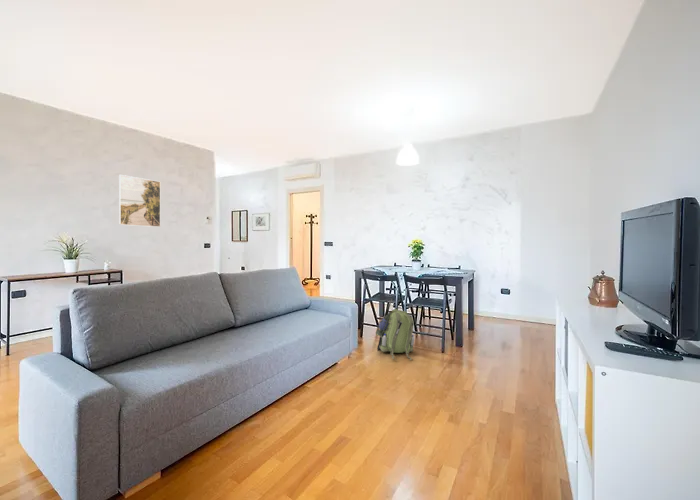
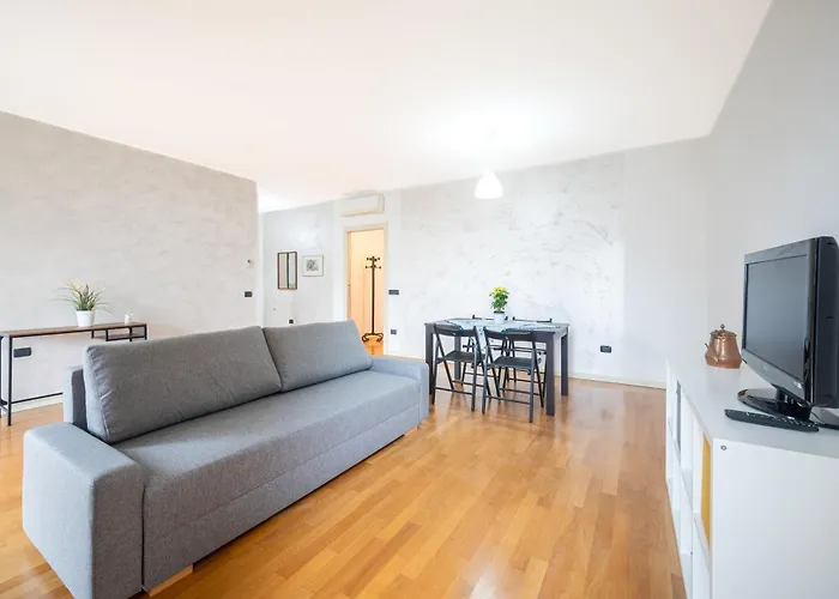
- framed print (140, 202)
- backpack (395, 325)
